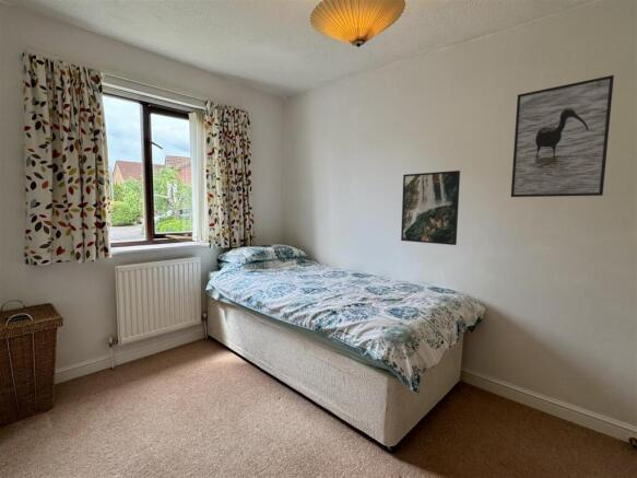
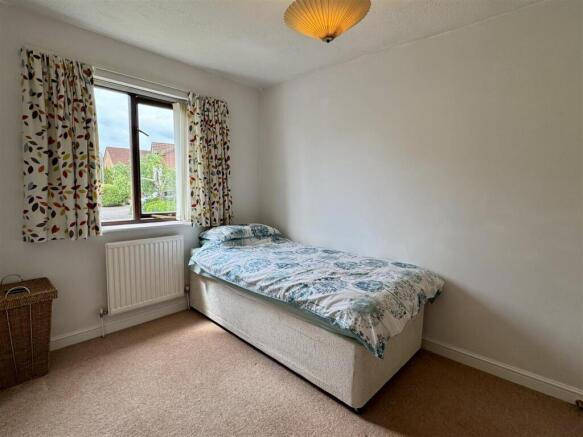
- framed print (428, 208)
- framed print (557, 141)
